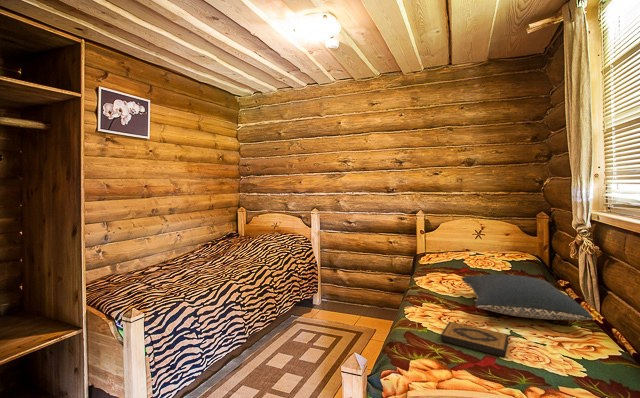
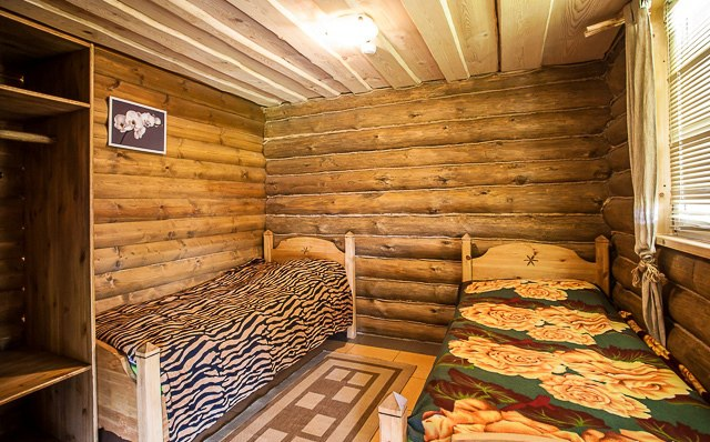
- pillow (515, 294)
- hardback book (474, 337)
